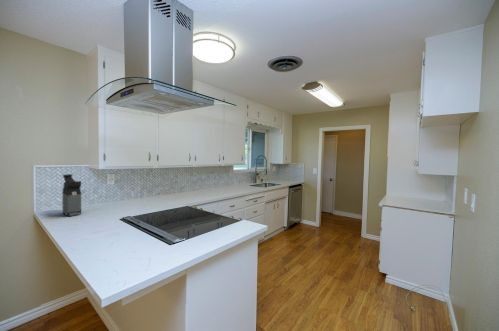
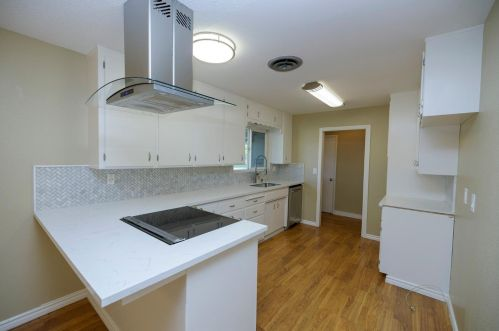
- coffee maker (71, 194)
